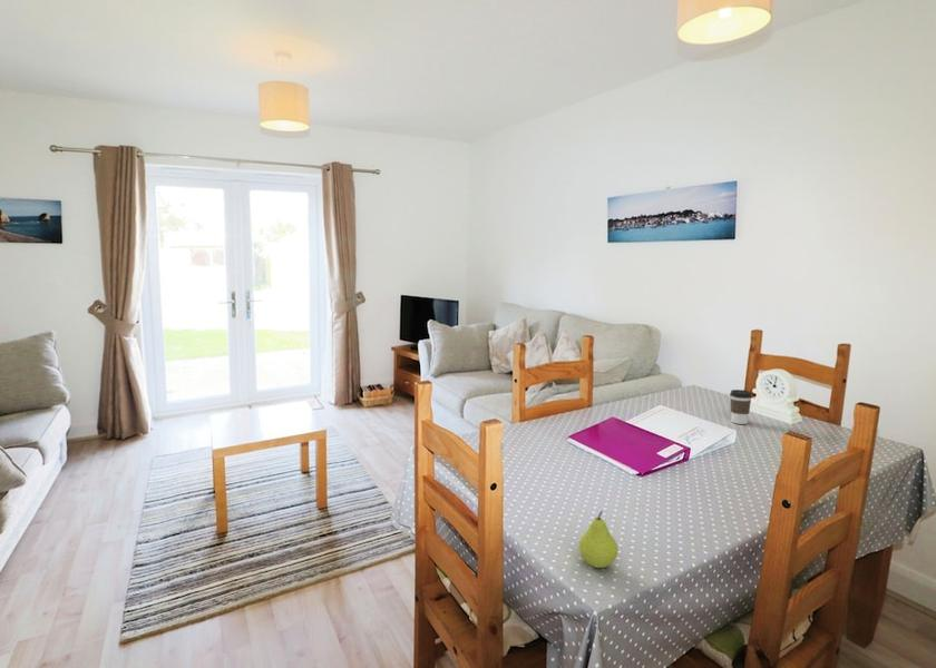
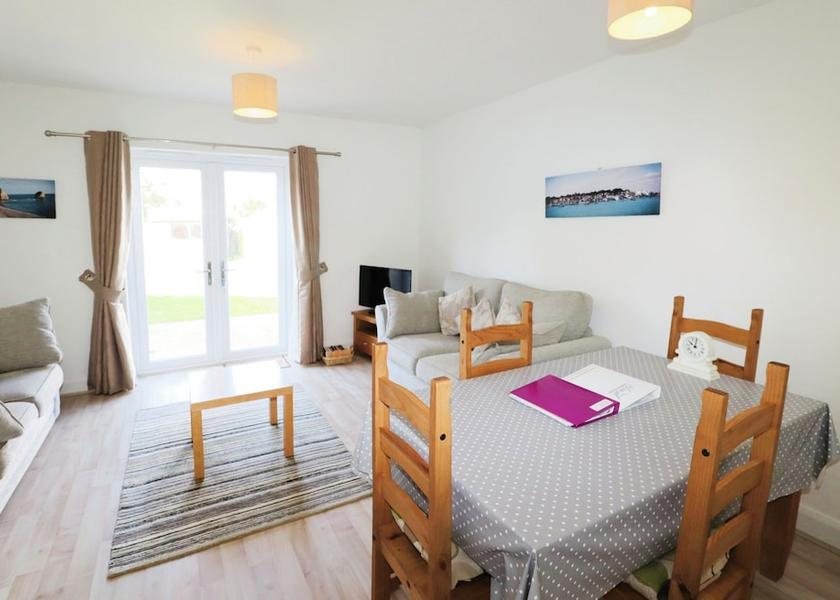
- fruit (598, 538)
- coffee cup (740, 406)
